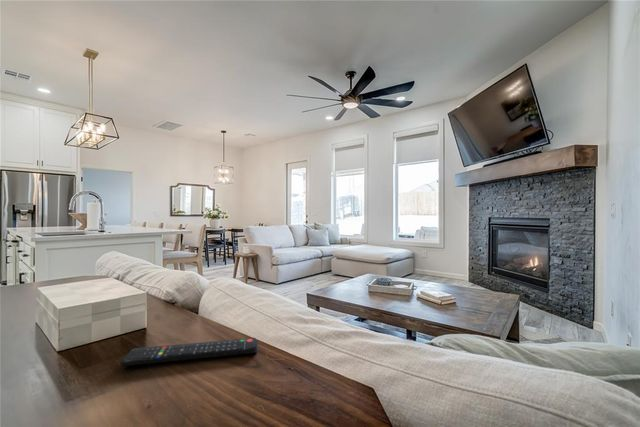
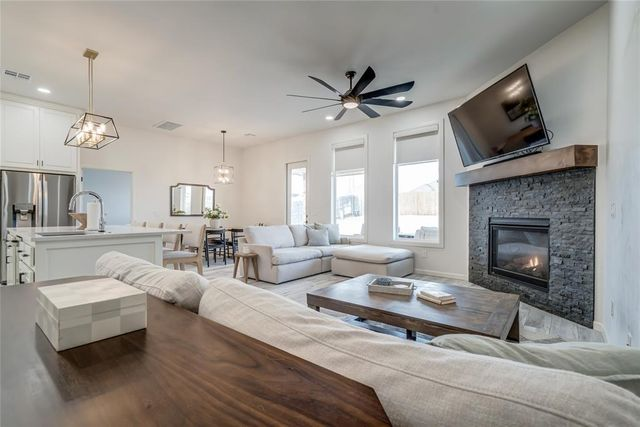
- remote control (195, 352)
